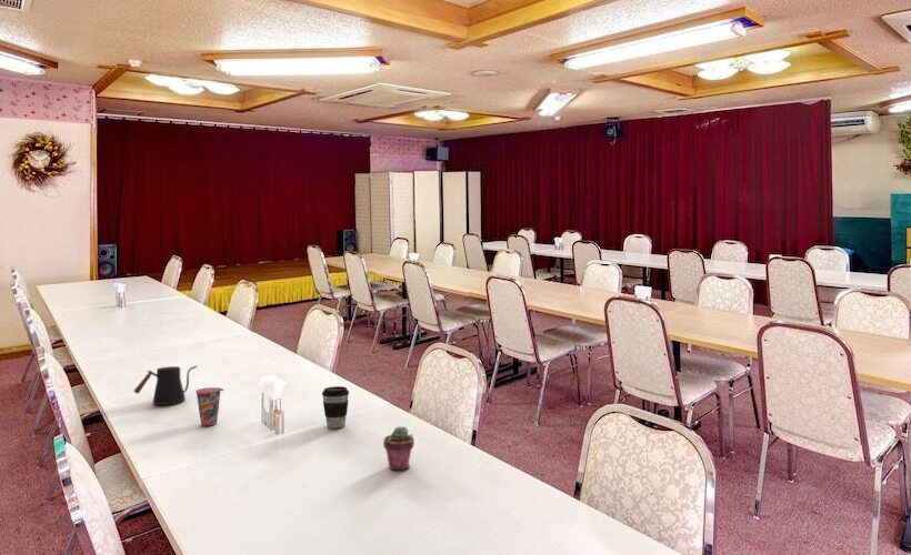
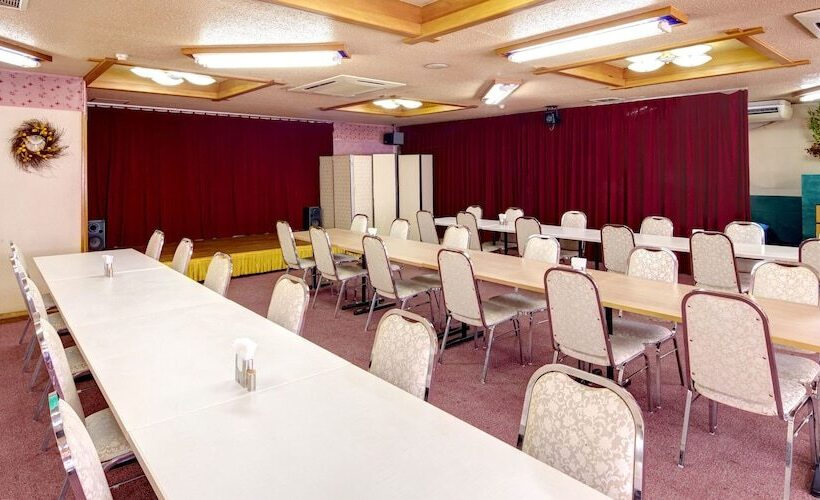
- cup (210, 406)
- potted succulent (399, 446)
- coffee cup (336, 406)
- kettle (167, 384)
